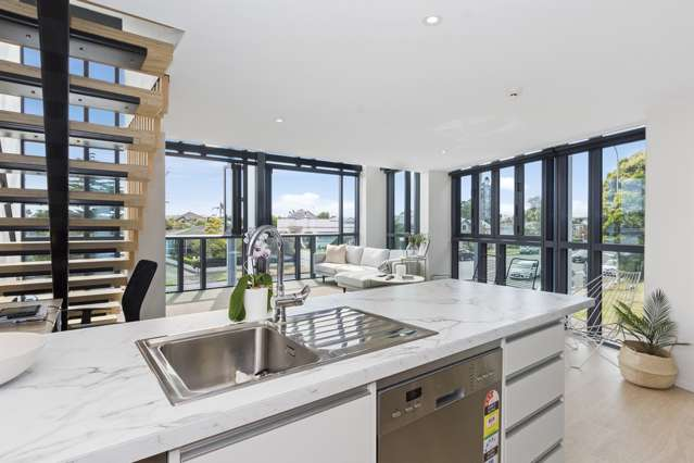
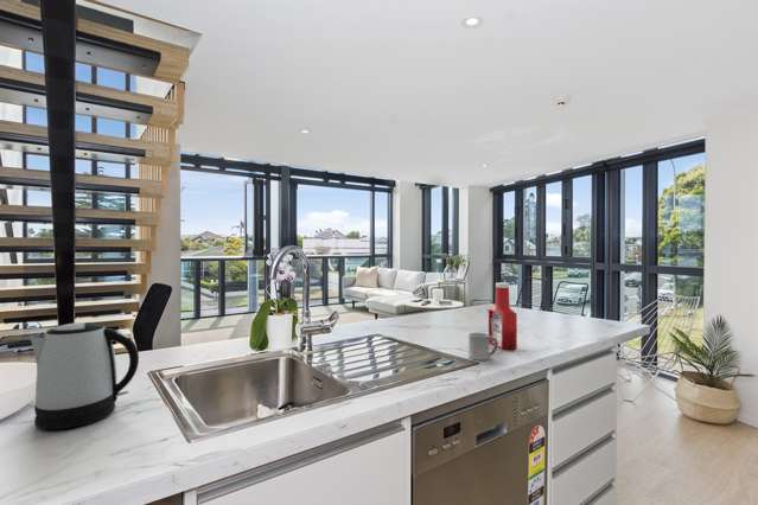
+ cup (483, 346)
+ kettle (88, 367)
+ soap bottle (502, 314)
